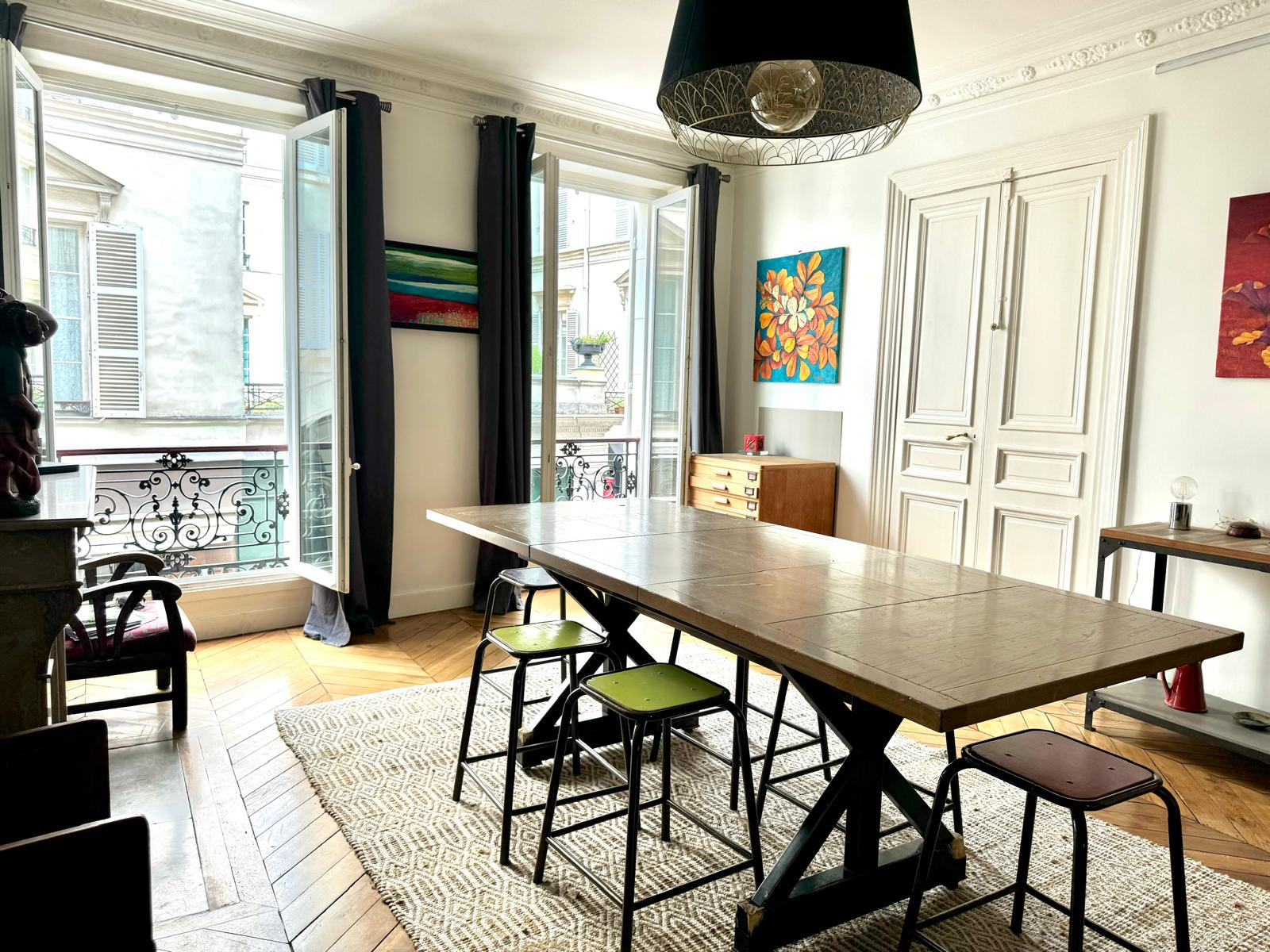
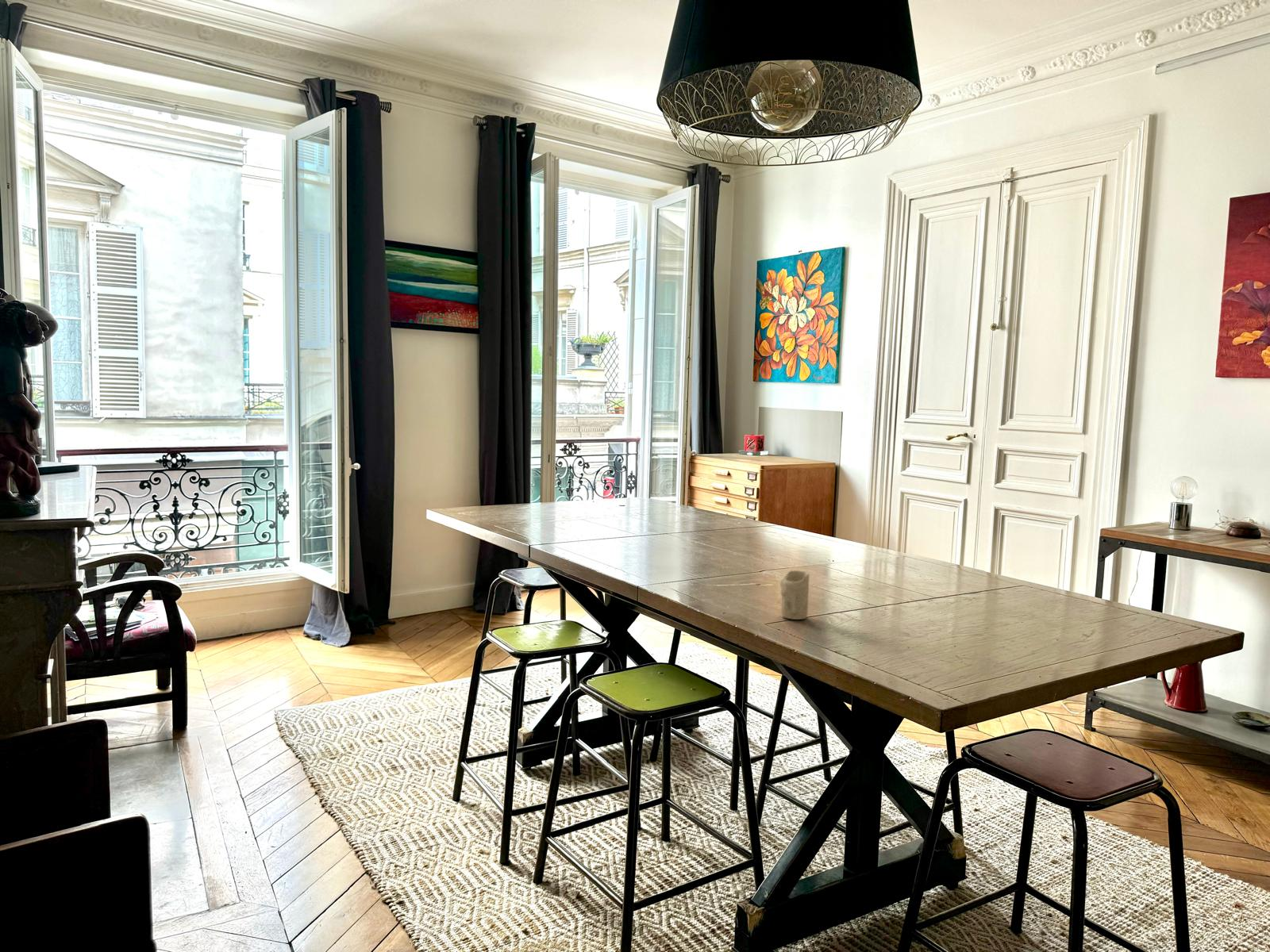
+ candle (794, 594)
